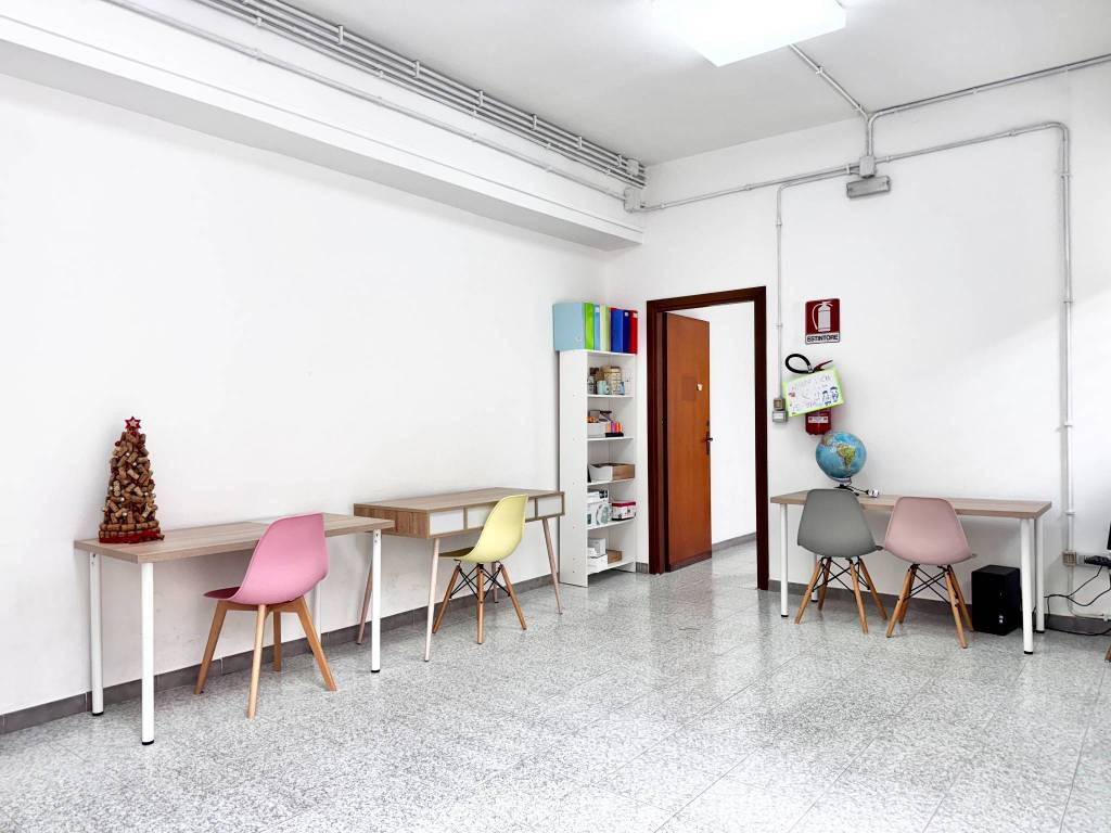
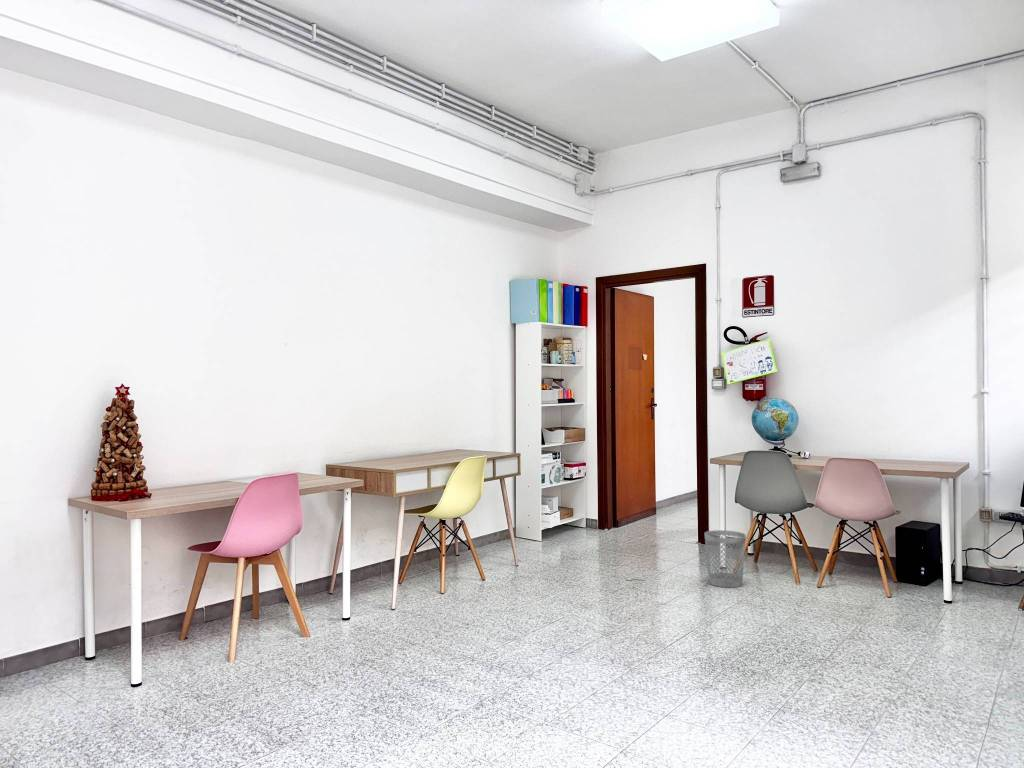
+ wastebasket (725, 558)
